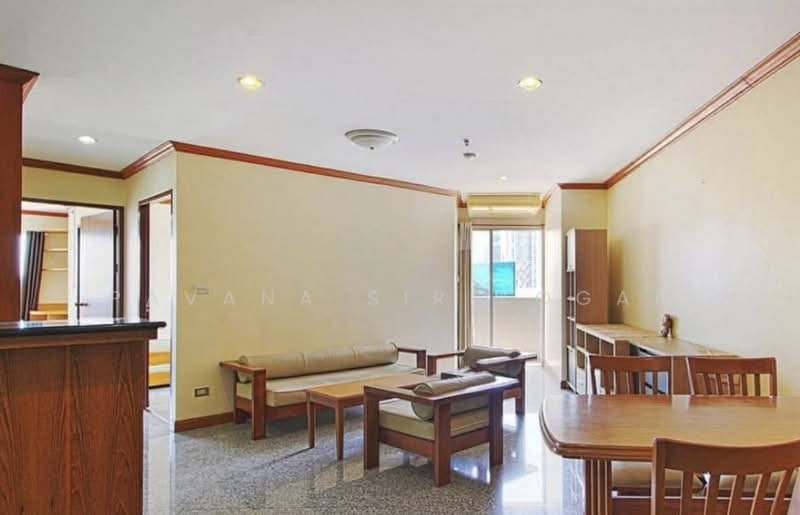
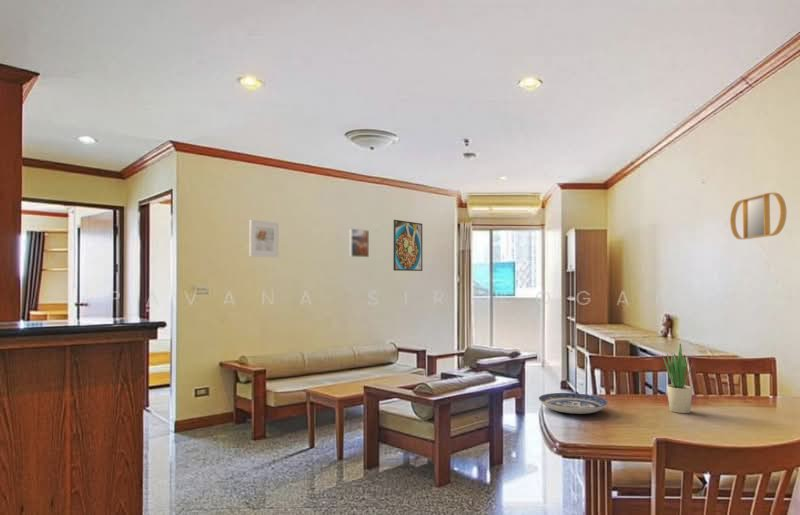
+ home mirror (755, 217)
+ potted plant (676, 376)
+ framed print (408, 246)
+ plate (572, 404)
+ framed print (359, 243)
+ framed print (264, 239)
